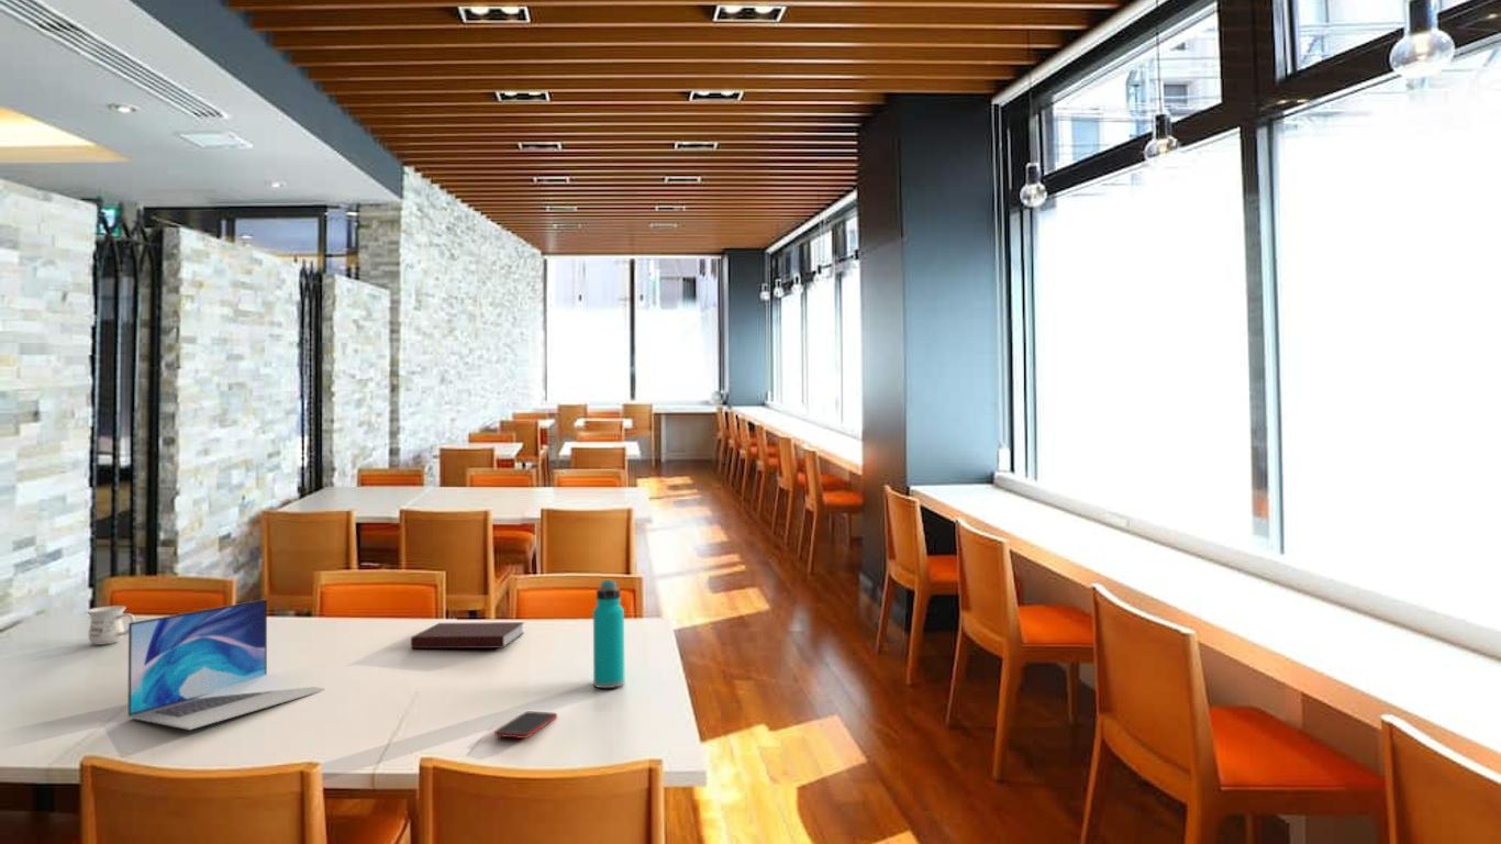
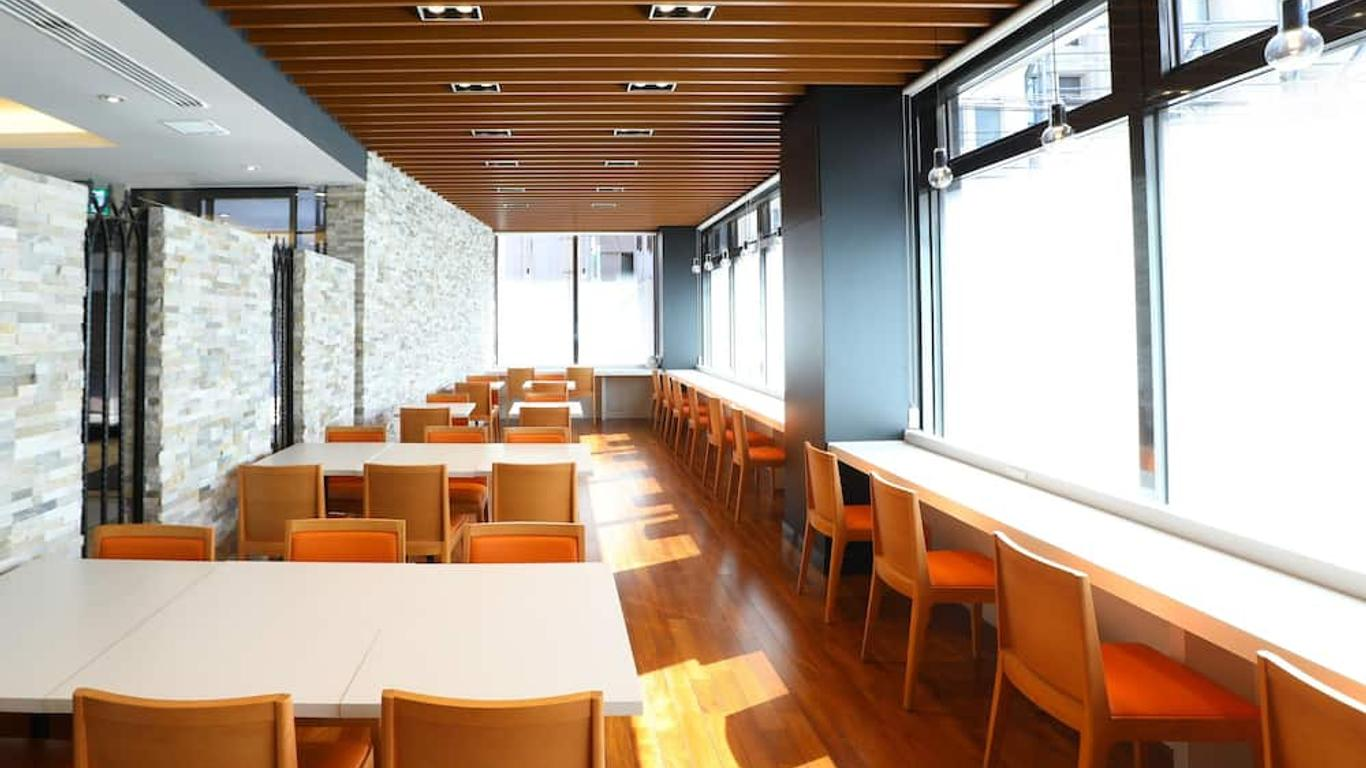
- notebook (469, 634)
- cell phone (526, 724)
- laptop (231, 657)
- water bottle (609, 632)
- mug (112, 625)
